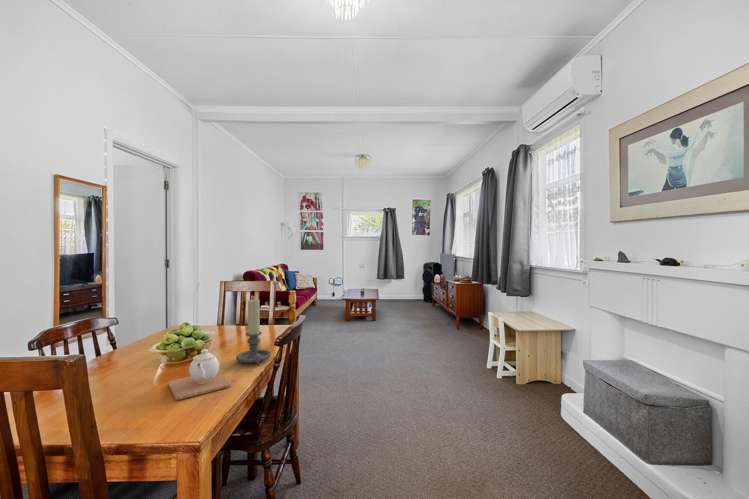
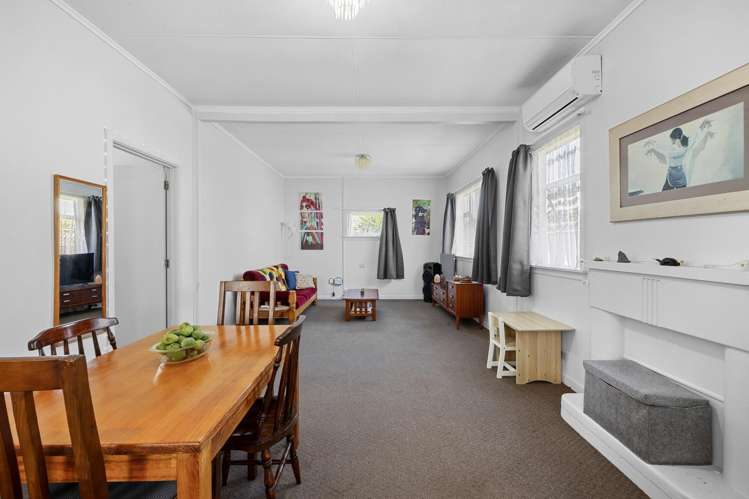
- teapot (199, 367)
- candle holder (254, 330)
